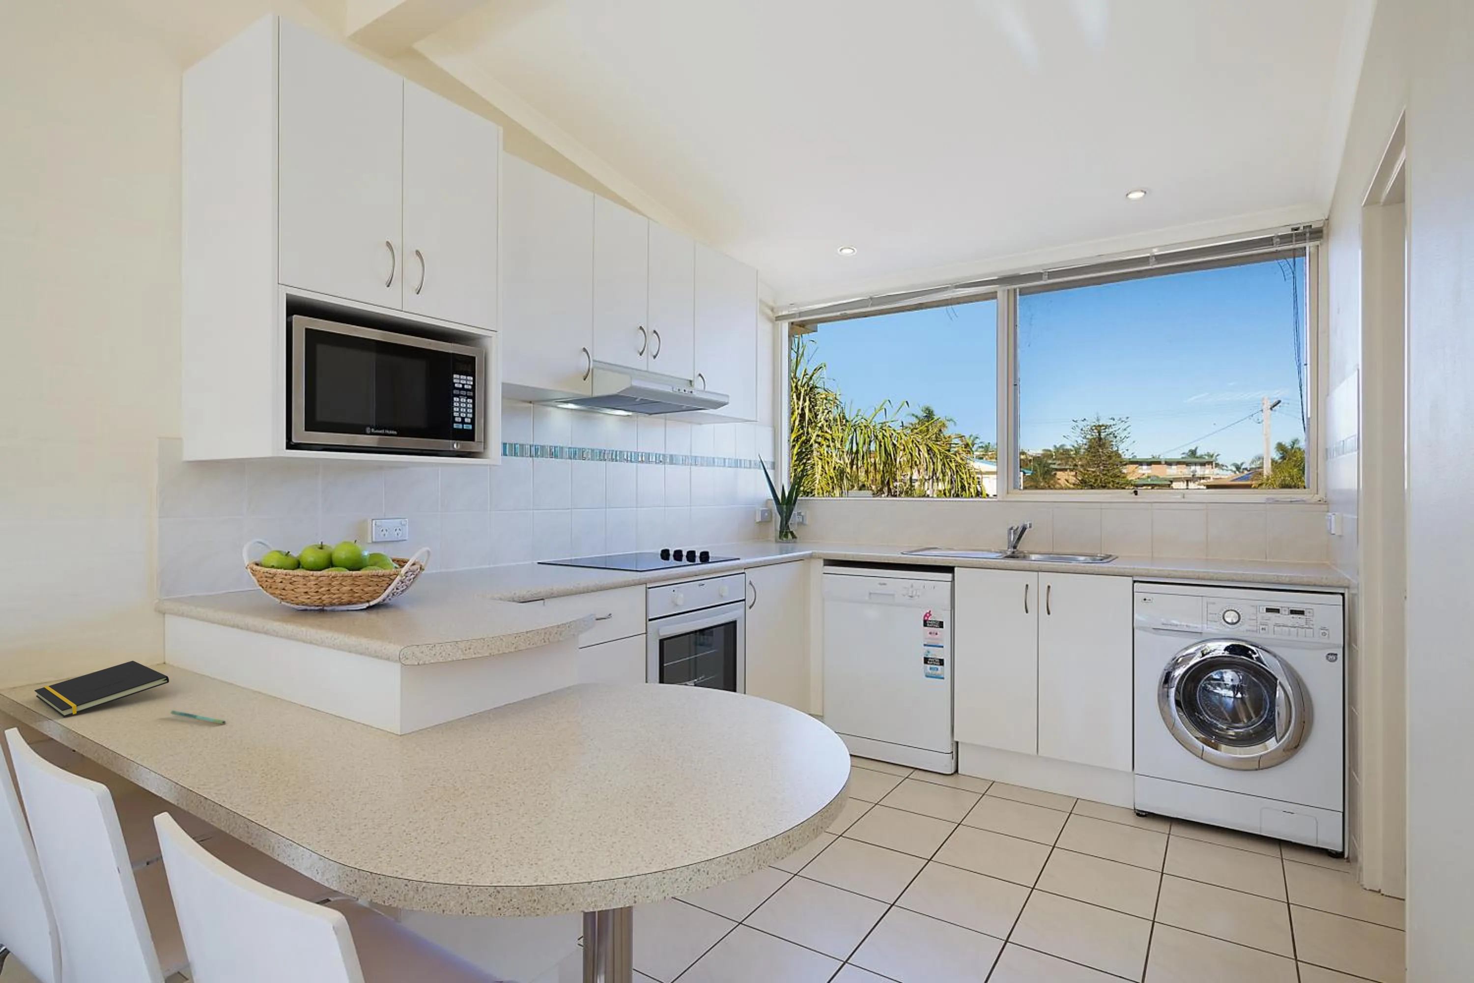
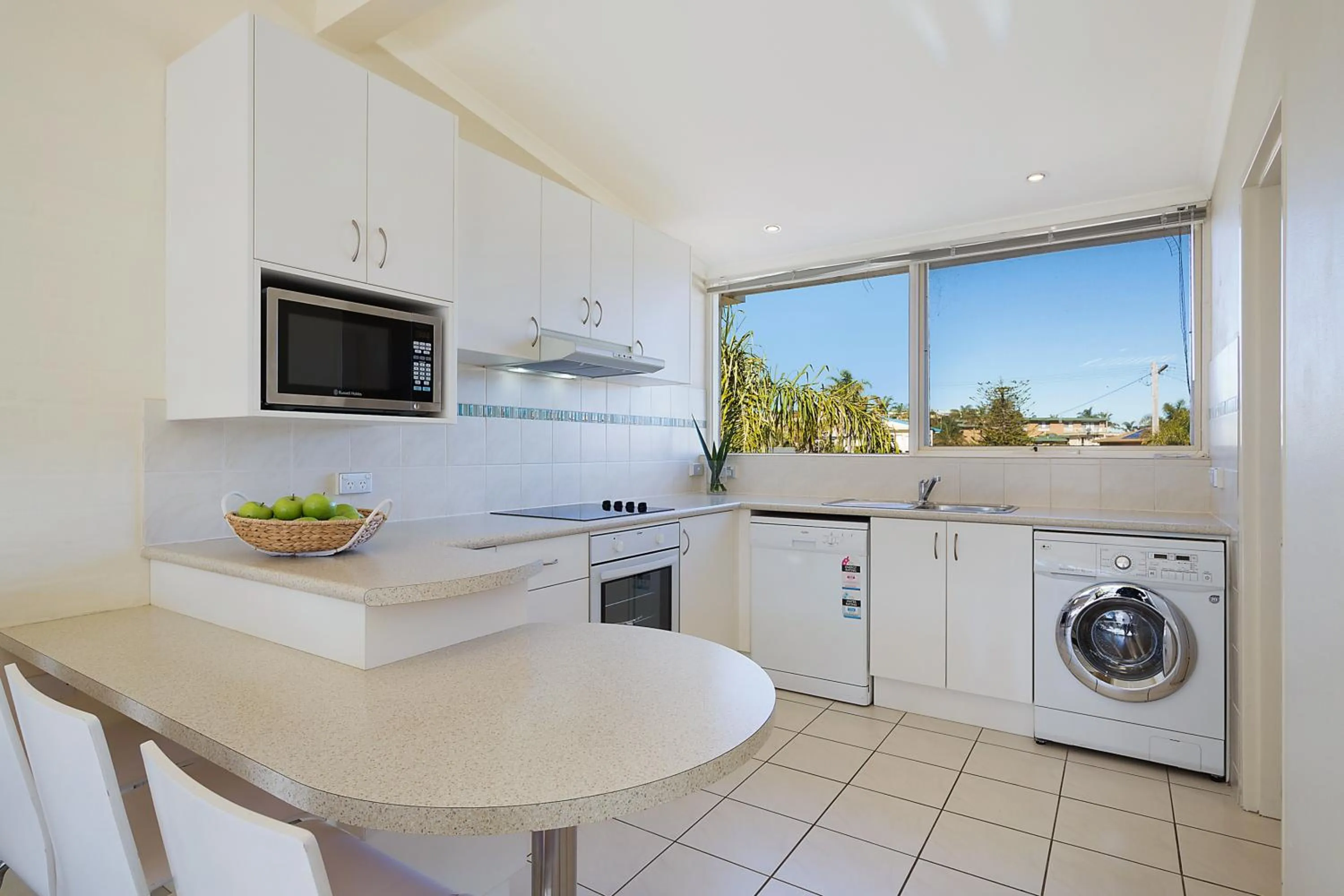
- pen (197, 718)
- notepad (101, 686)
